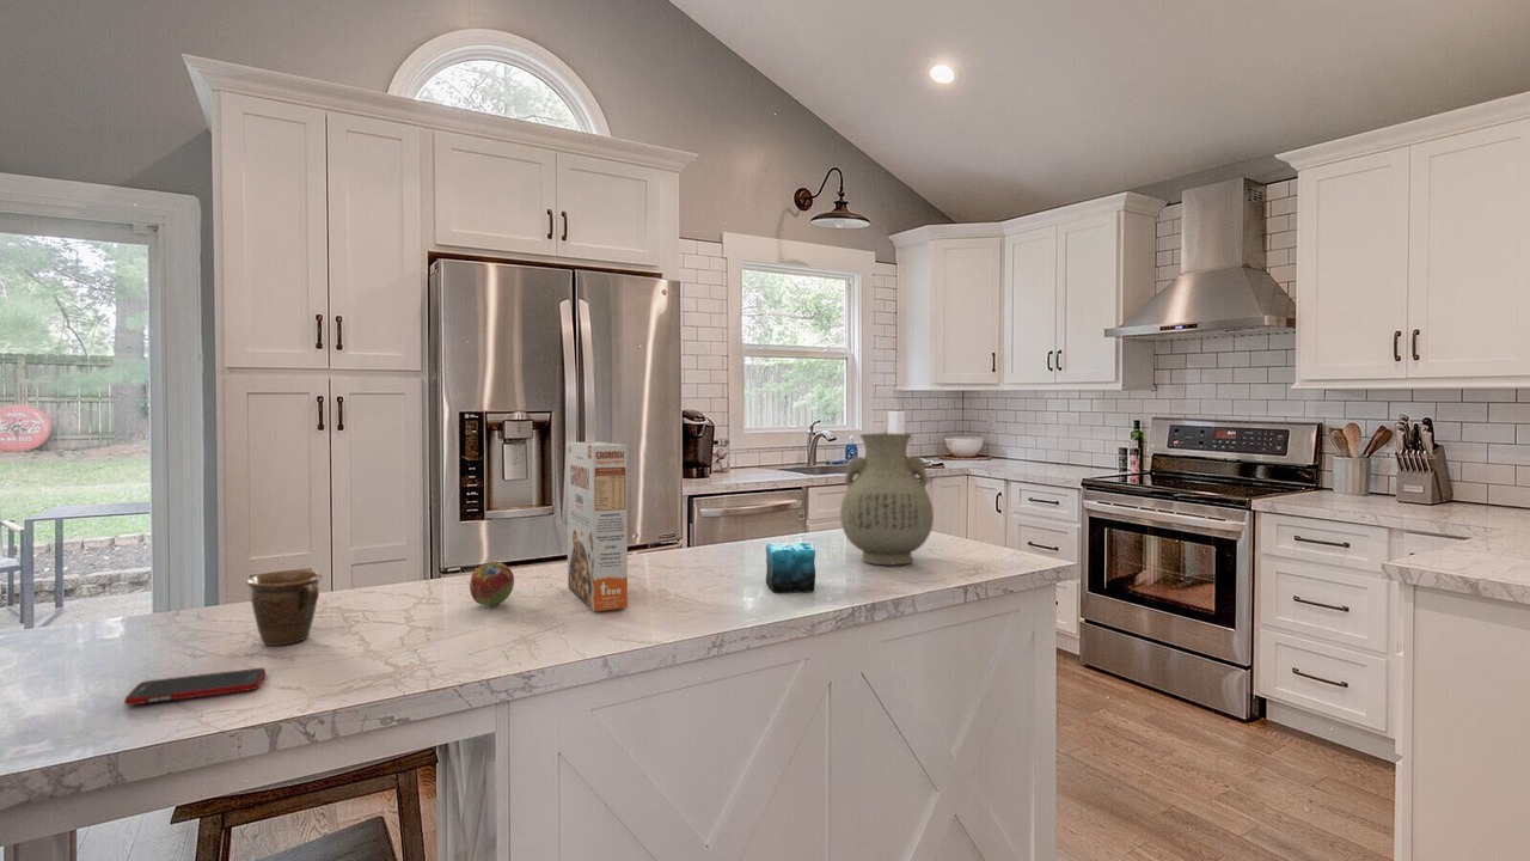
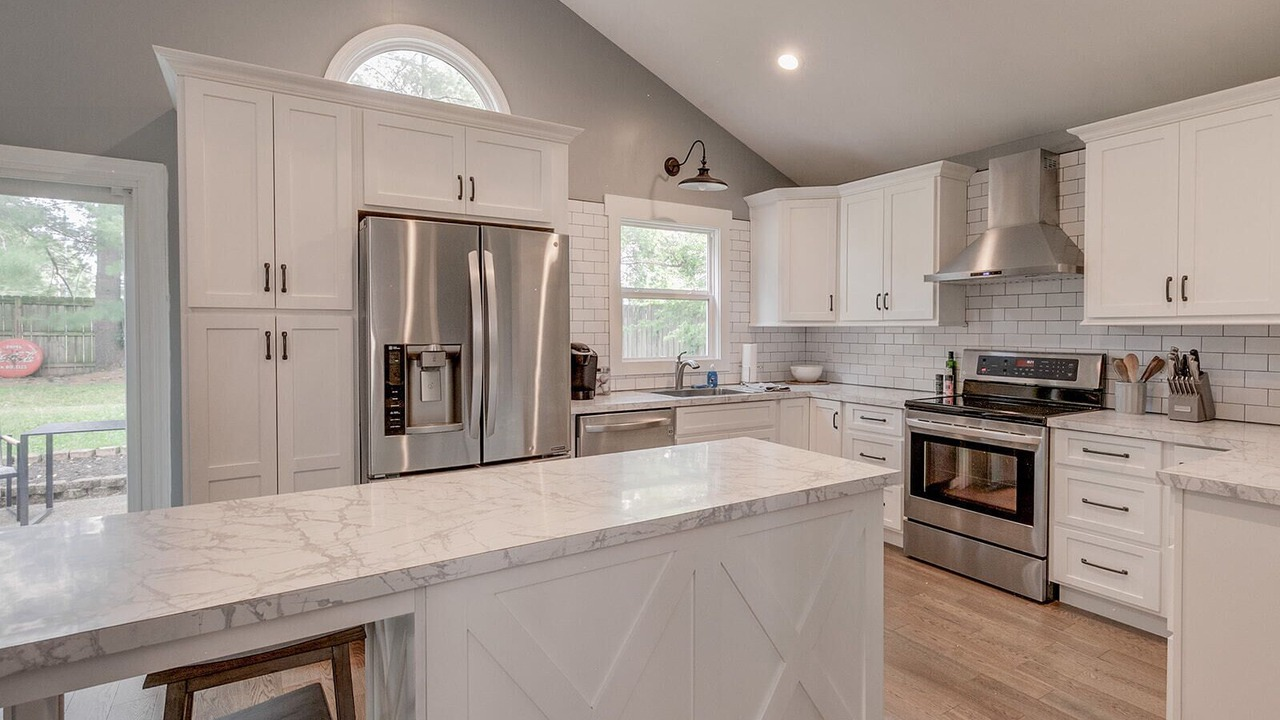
- fruit (491, 584)
- candle (790, 557)
- mug (288, 607)
- cereal box (595, 520)
- vase (886, 496)
- cell phone (198, 685)
